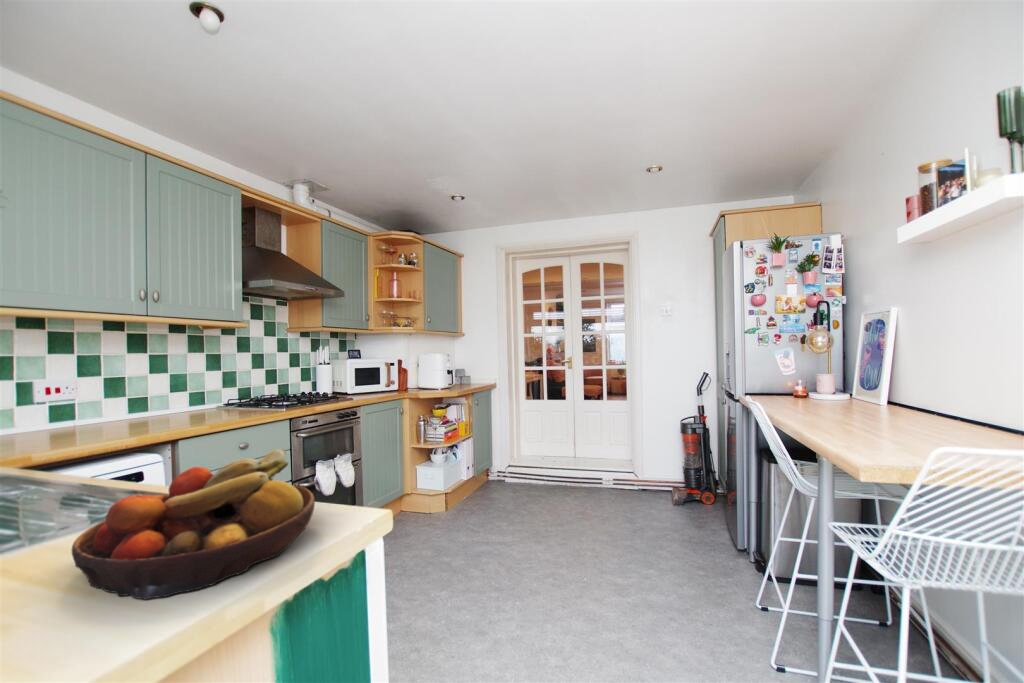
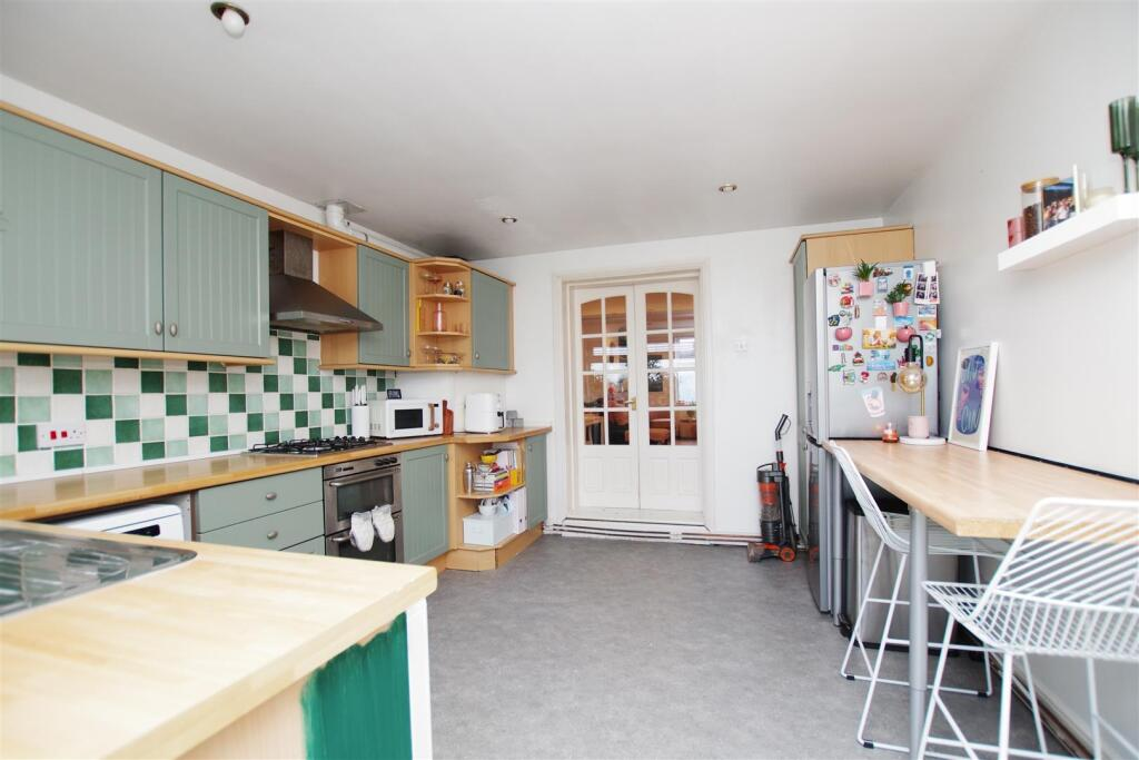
- fruit bowl (207, 505)
